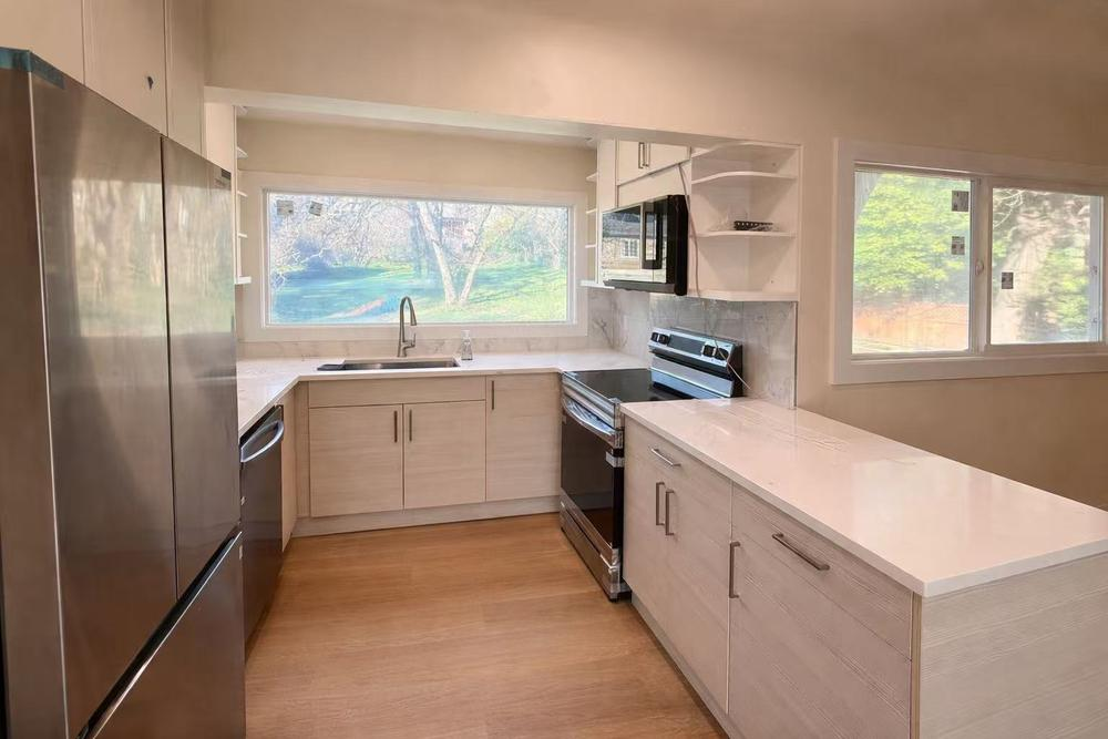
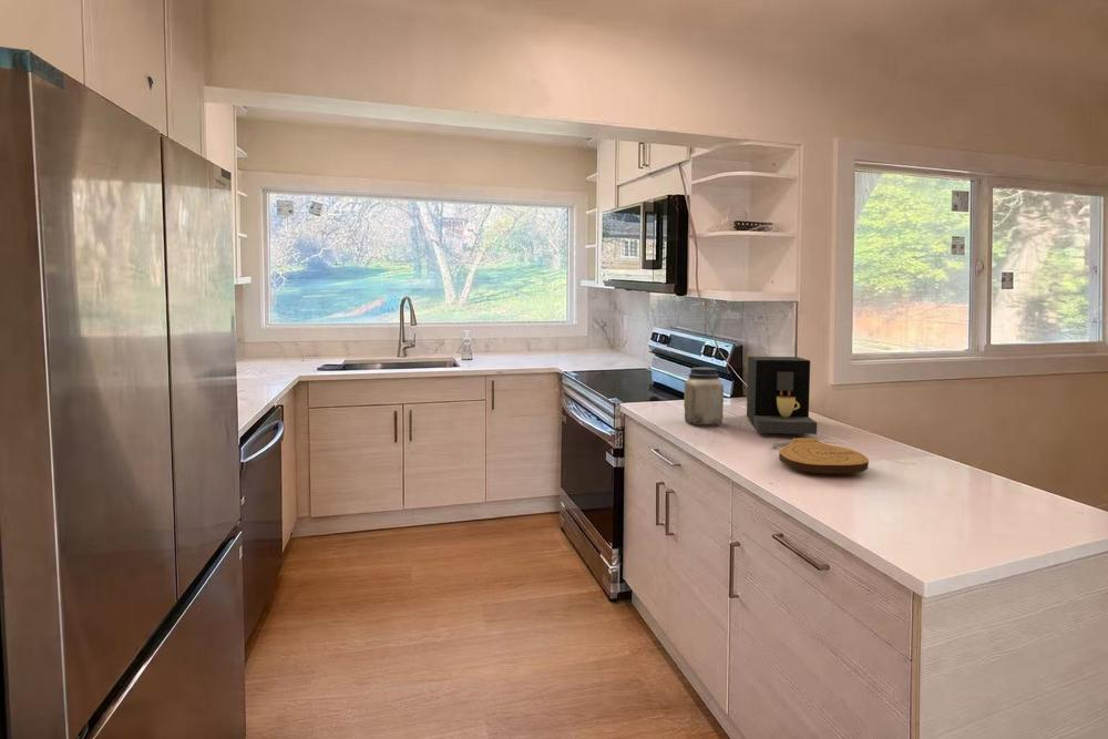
+ jar (702, 394)
+ key chain (810, 450)
+ coffee maker (779, 392)
